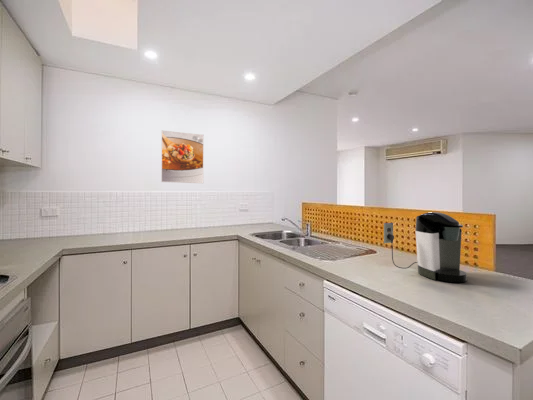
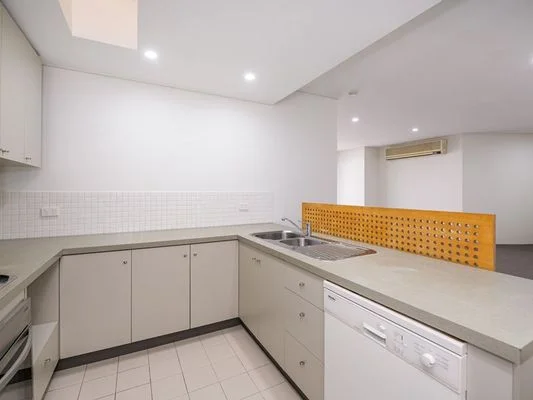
- coffee maker (429, 244)
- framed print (183, 157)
